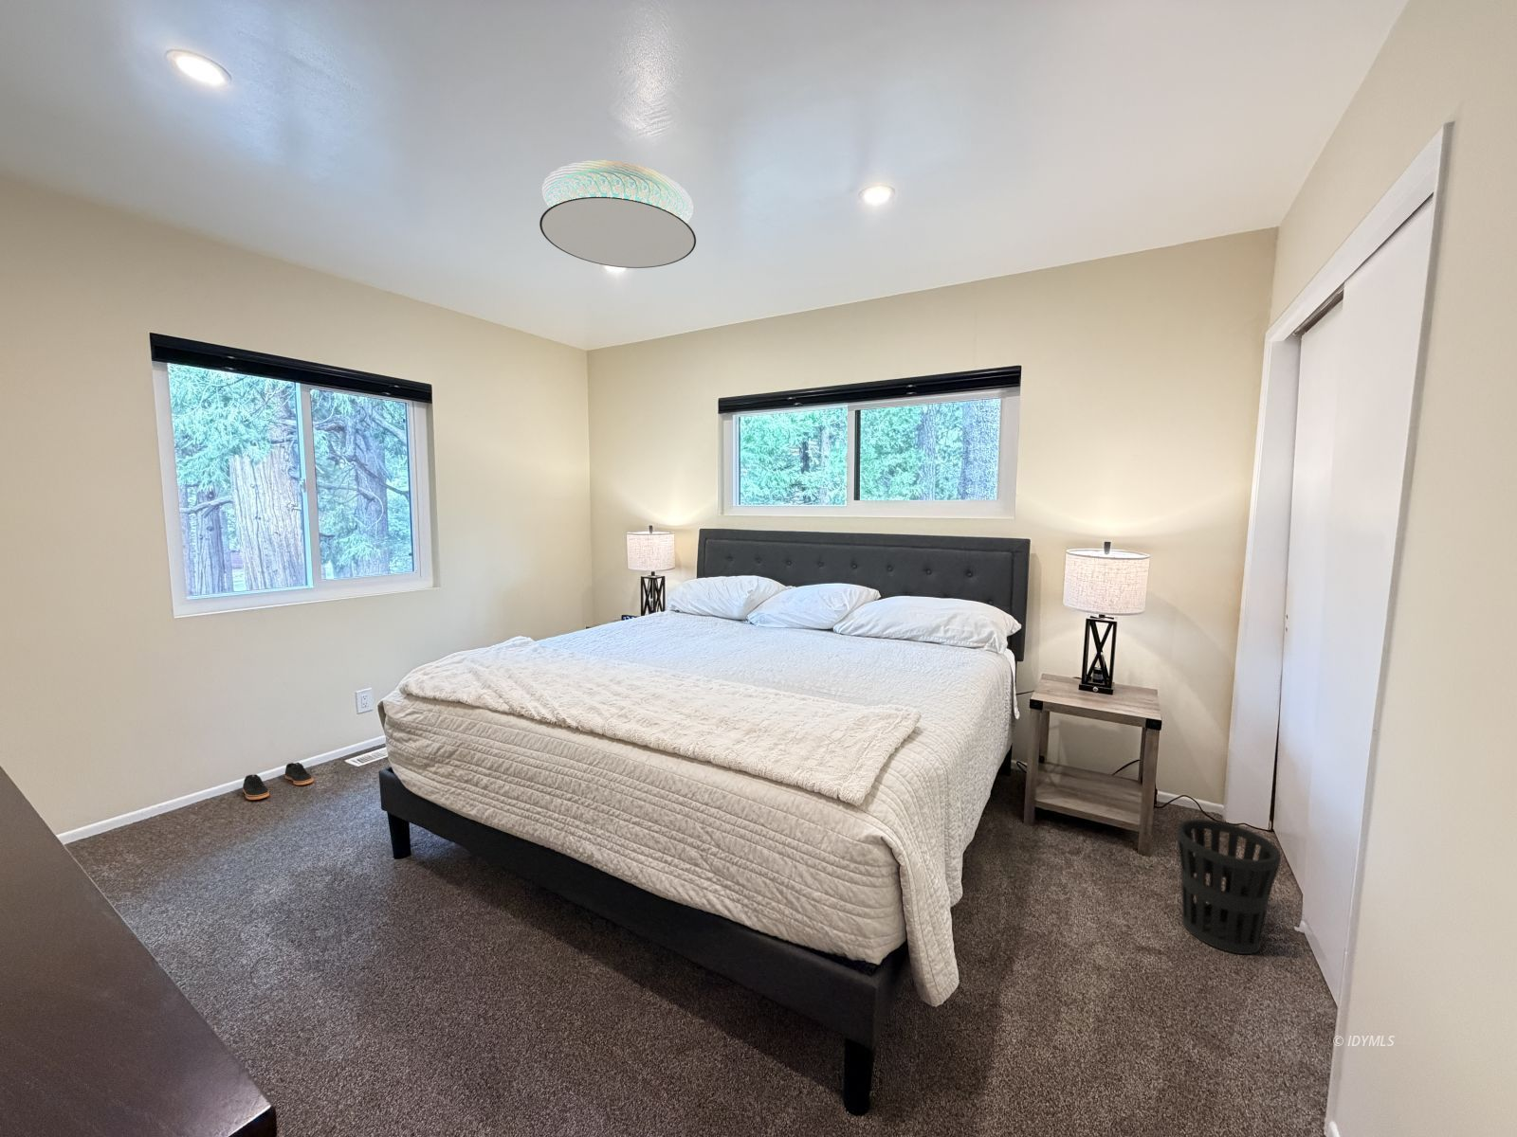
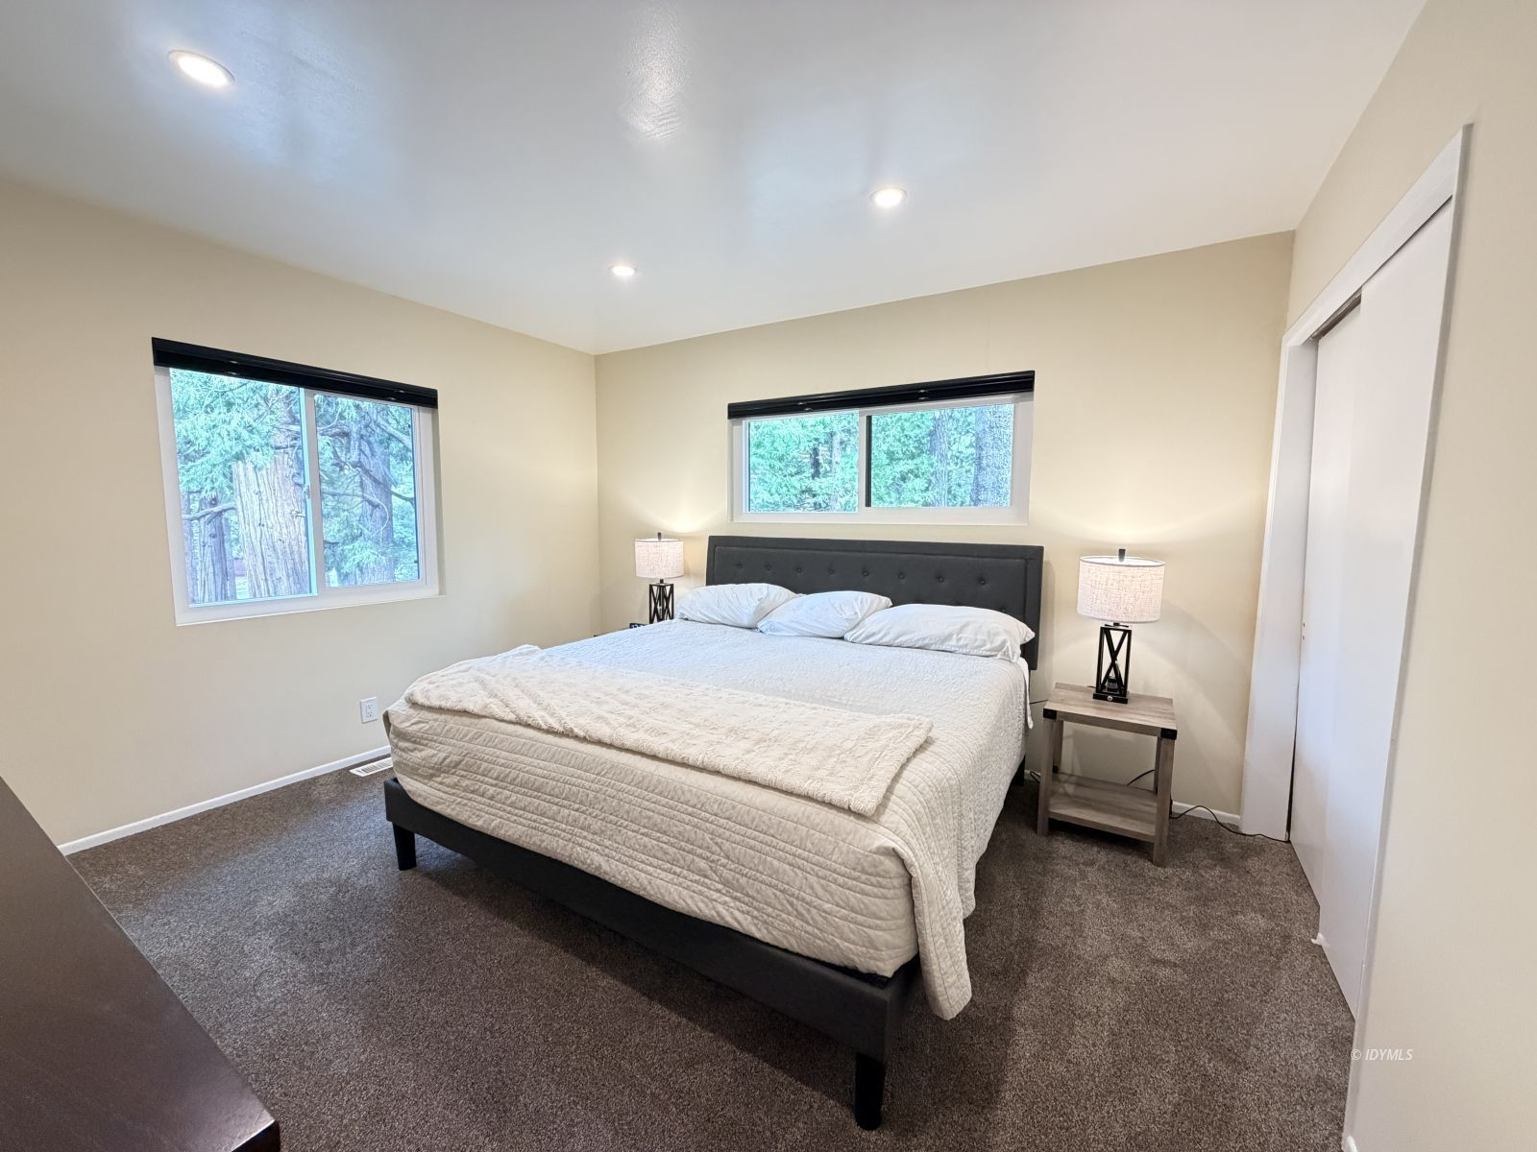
- wastebasket (1221, 885)
- ceiling light (619, 220)
- shoes (284, 775)
